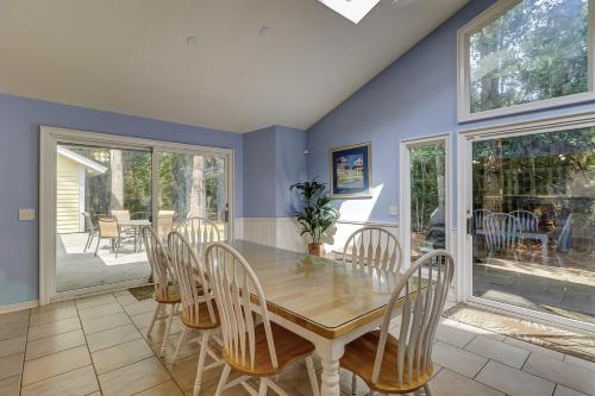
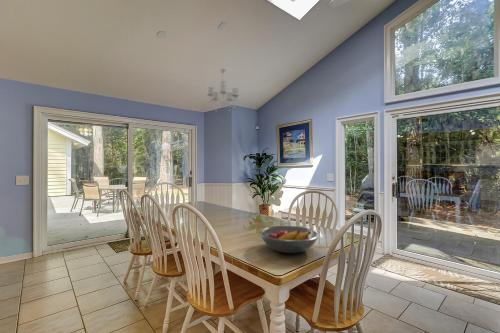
+ chandelier (222, 89)
+ fruit bowl (288, 238)
